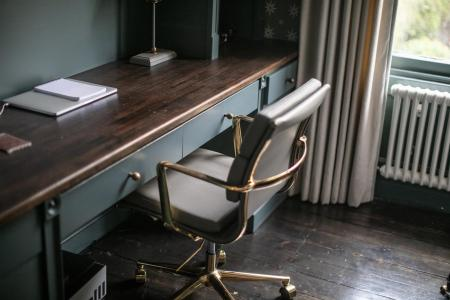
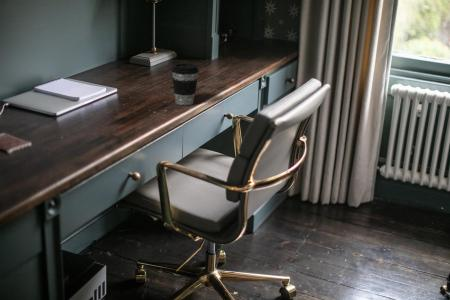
+ coffee cup (184, 84)
